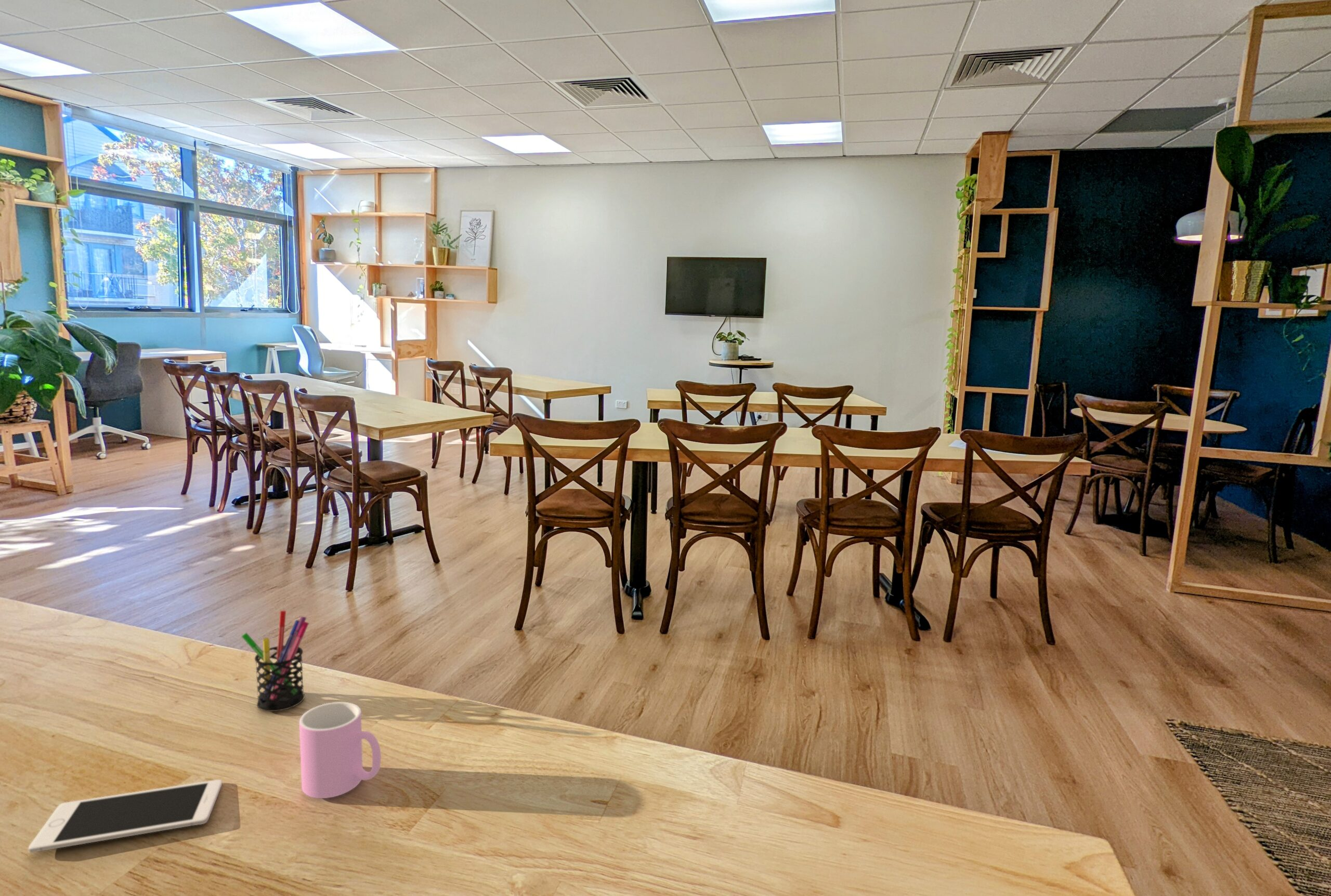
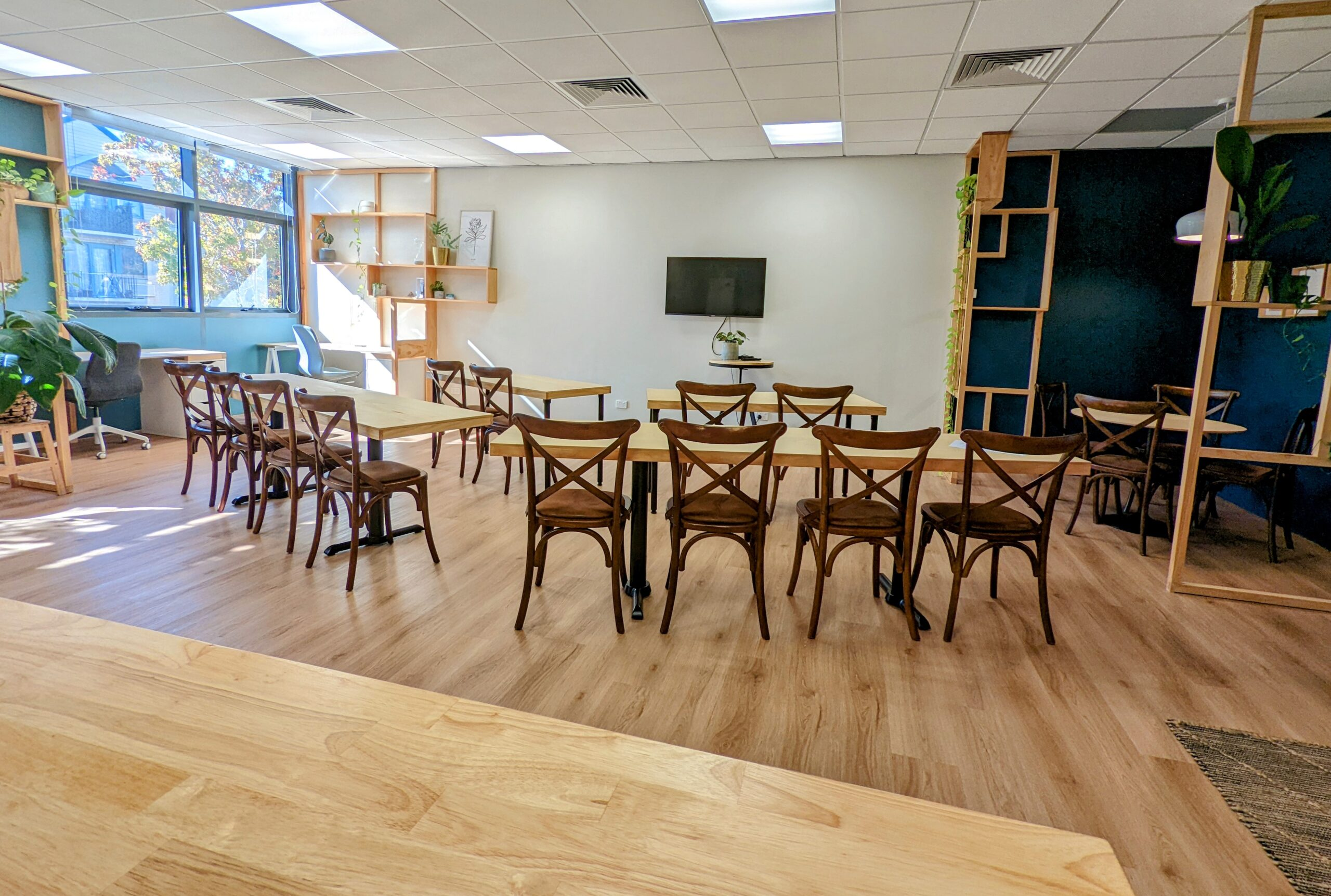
- cell phone (133, 813)
- pen holder (275, 659)
- cup (343, 751)
